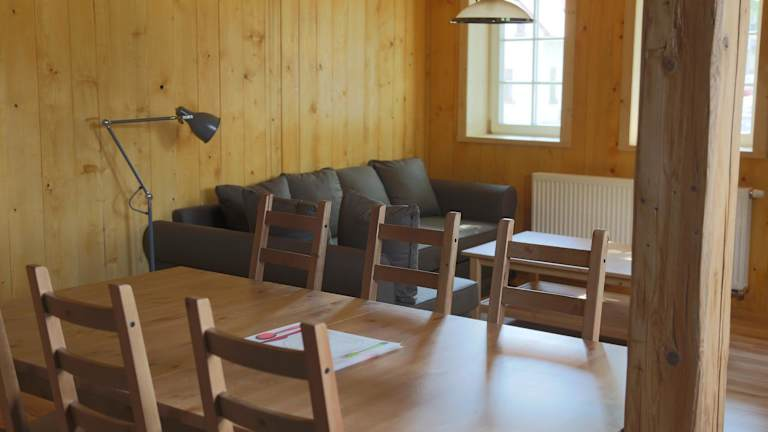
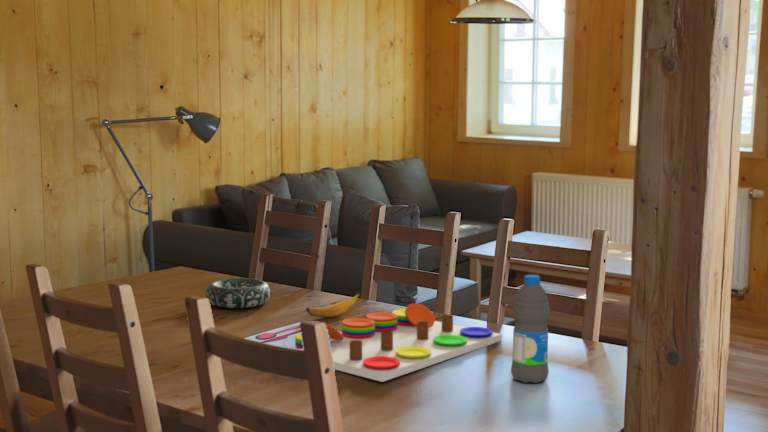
+ decorative bowl (238, 293)
+ water bottle (530, 327)
+ board game (396, 333)
+ banana (333, 306)
